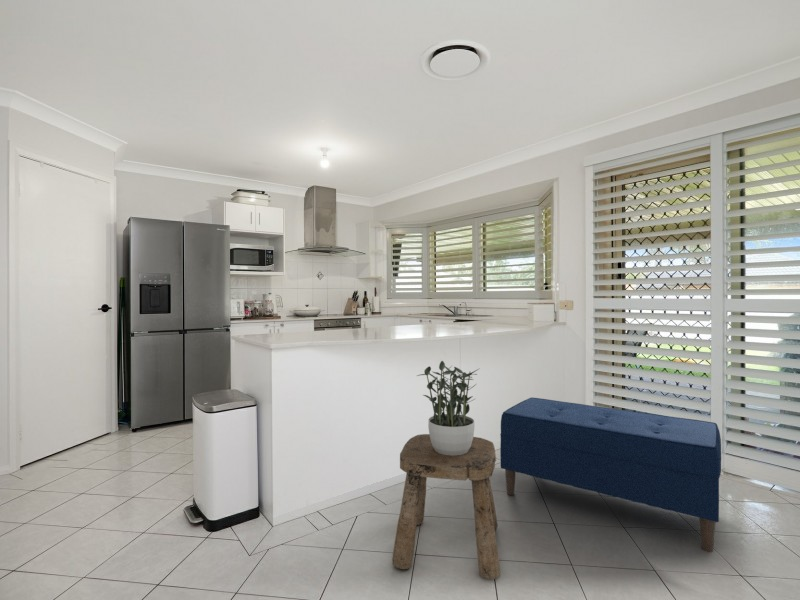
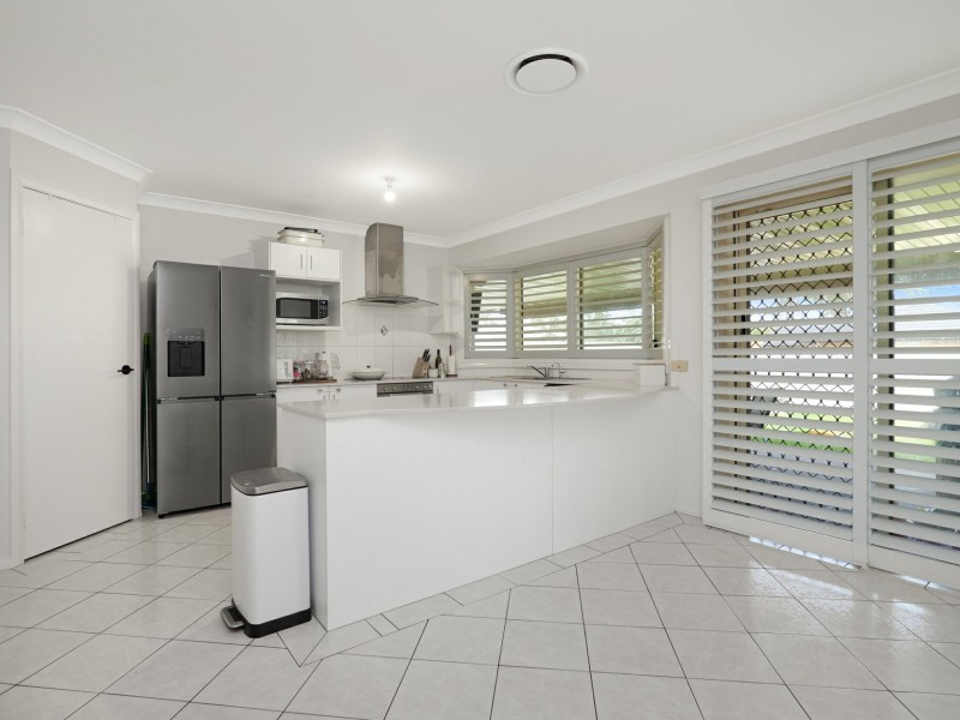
- bench (604, 460)
- stool (452, 479)
- potted plant (448, 403)
